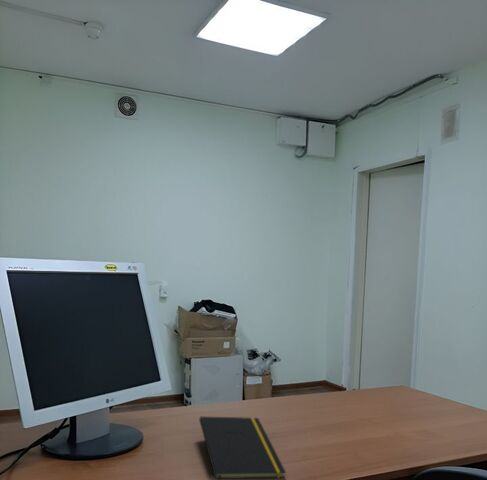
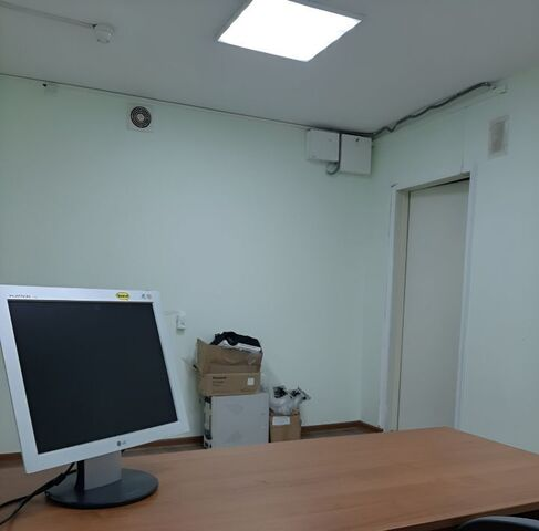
- notepad (239, 444)
